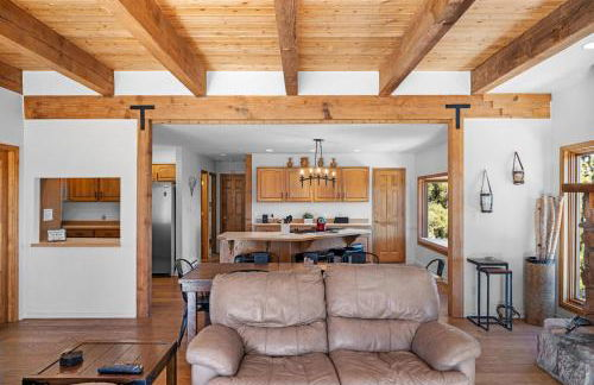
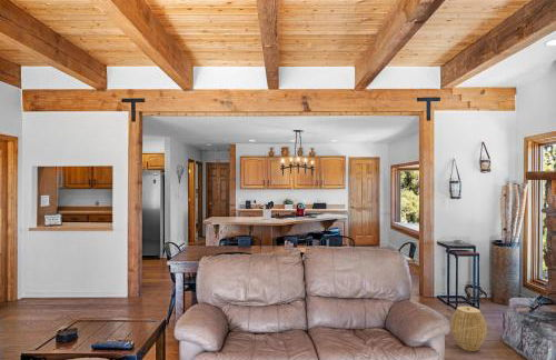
+ woven basket (468, 327)
